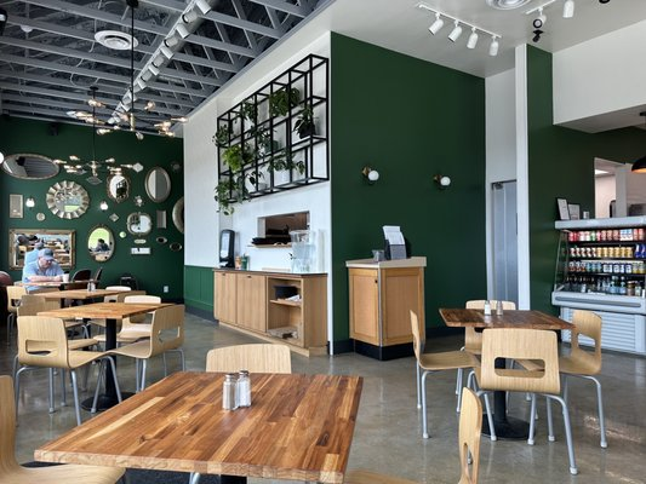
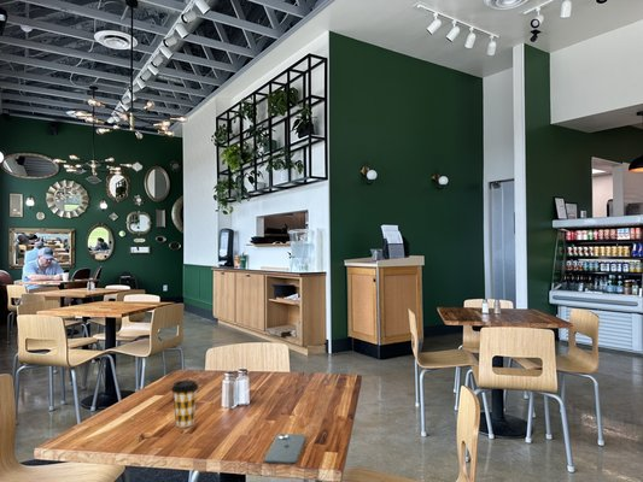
+ smartphone (286, 447)
+ coffee cup (185, 402)
